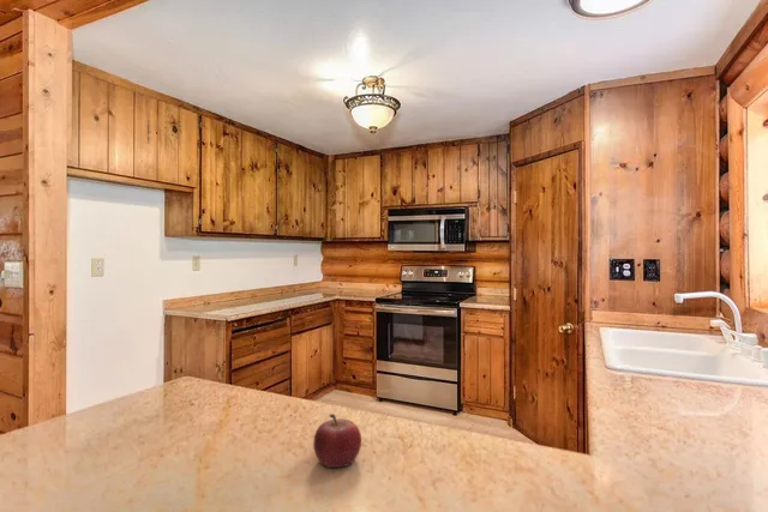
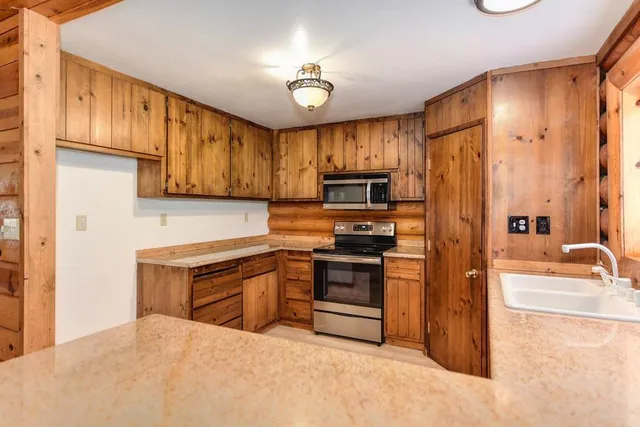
- fruit (337, 436)
